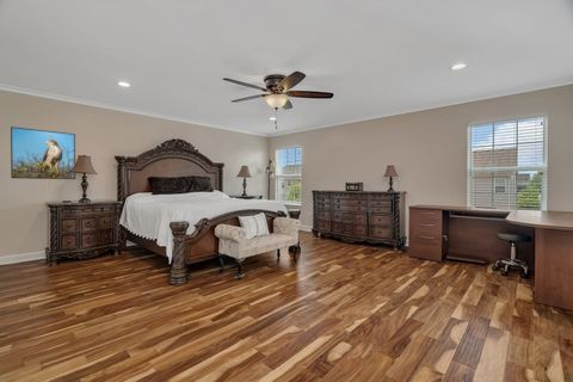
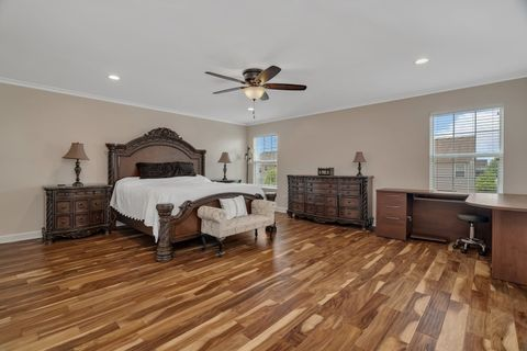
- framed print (44, 154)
